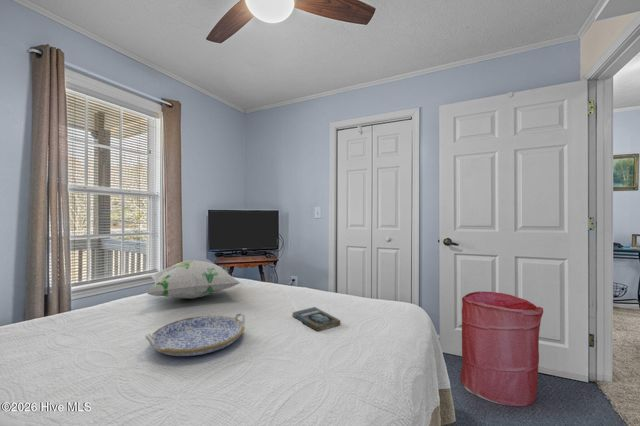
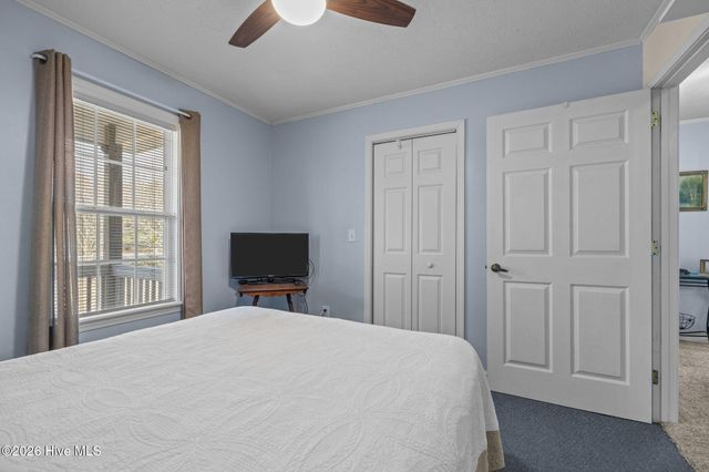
- decorative pillow (194, 278)
- laundry hamper (499, 342)
- serving tray (199, 332)
- book (315, 318)
